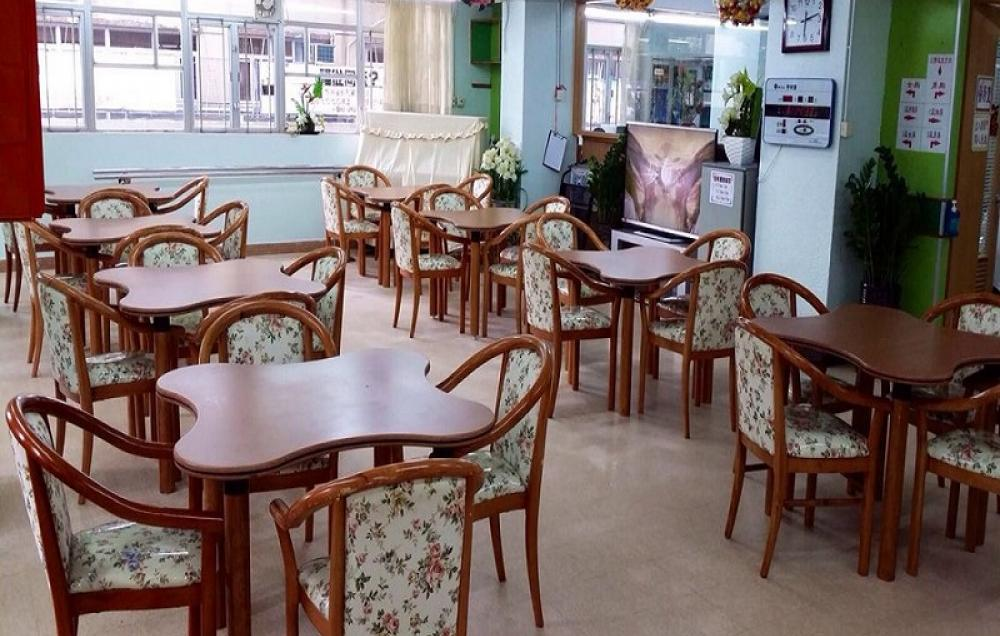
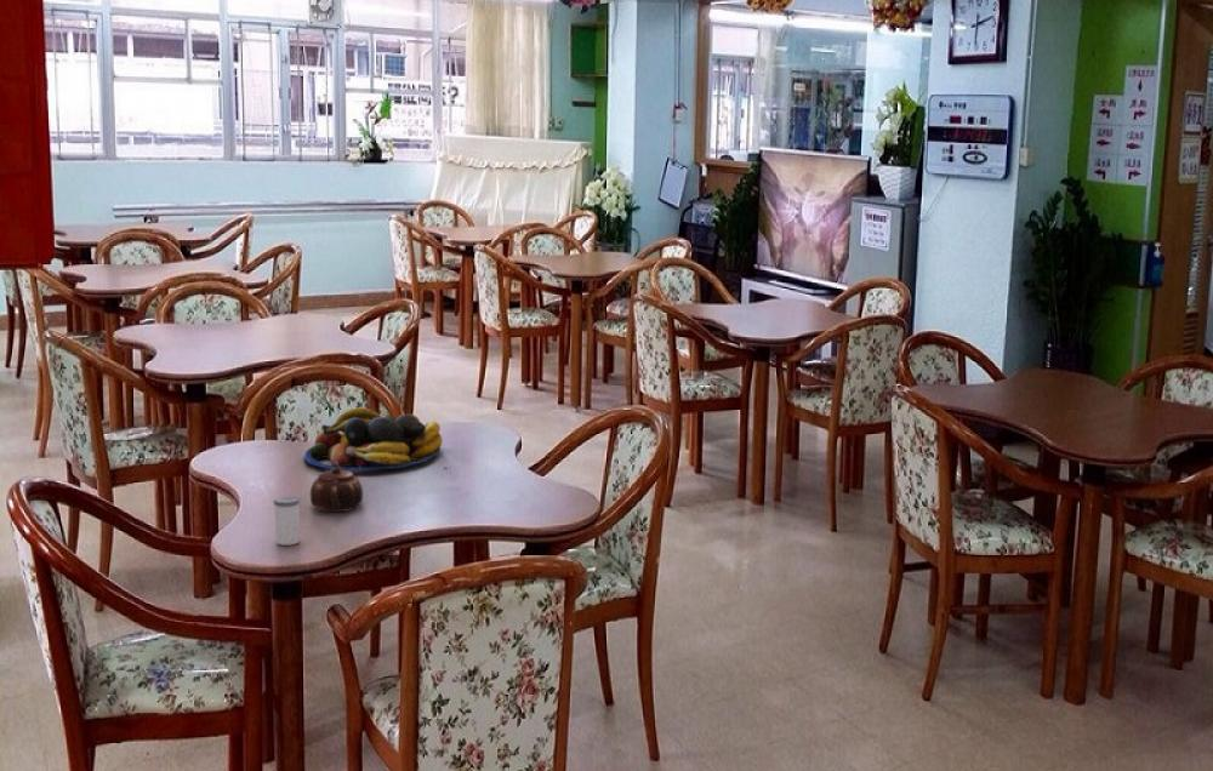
+ fruit bowl (371, 432)
+ salt shaker (286, 520)
+ teapot (336, 485)
